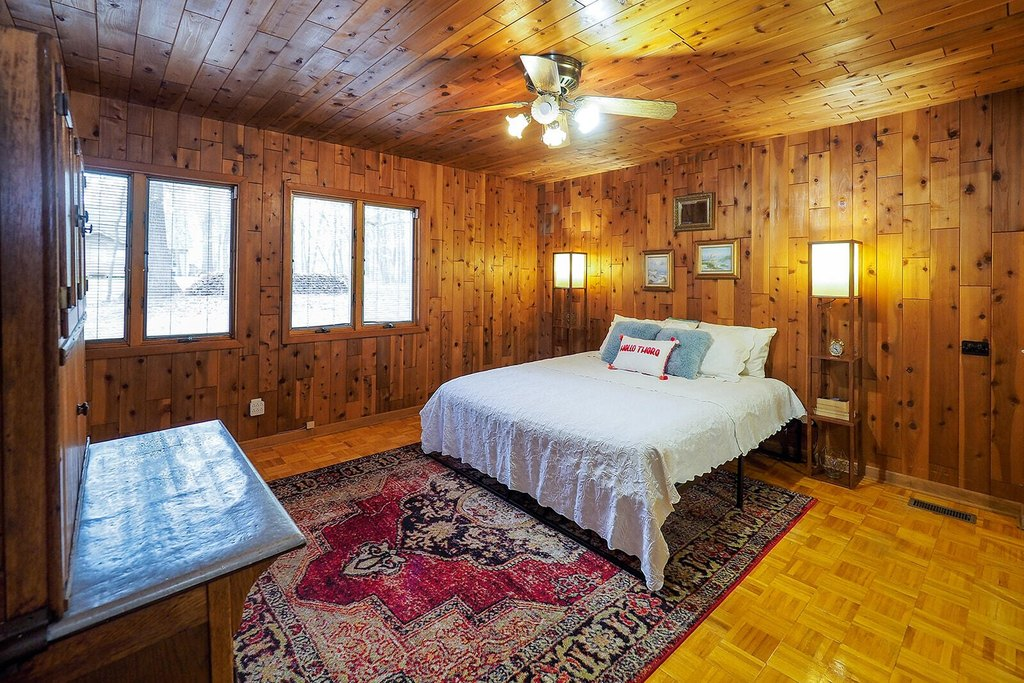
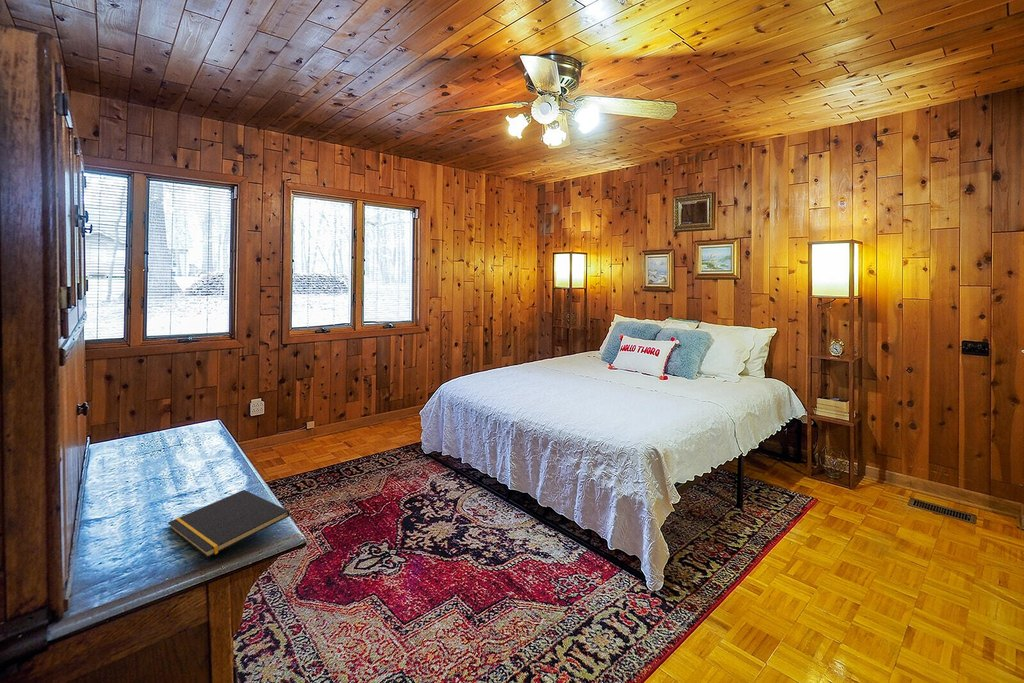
+ notepad (228, 519)
